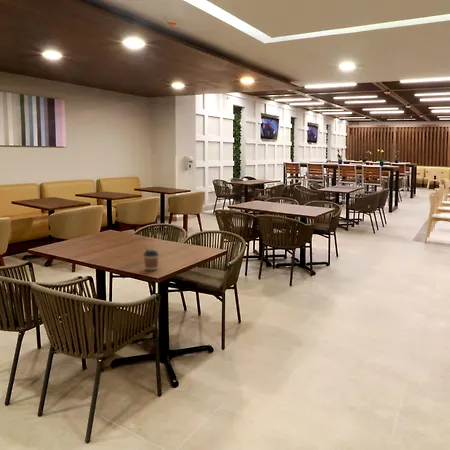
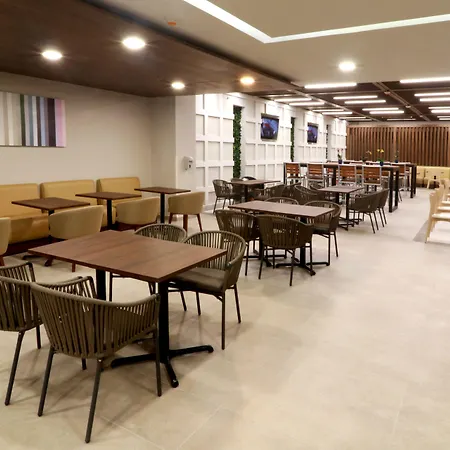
- coffee cup (151, 259)
